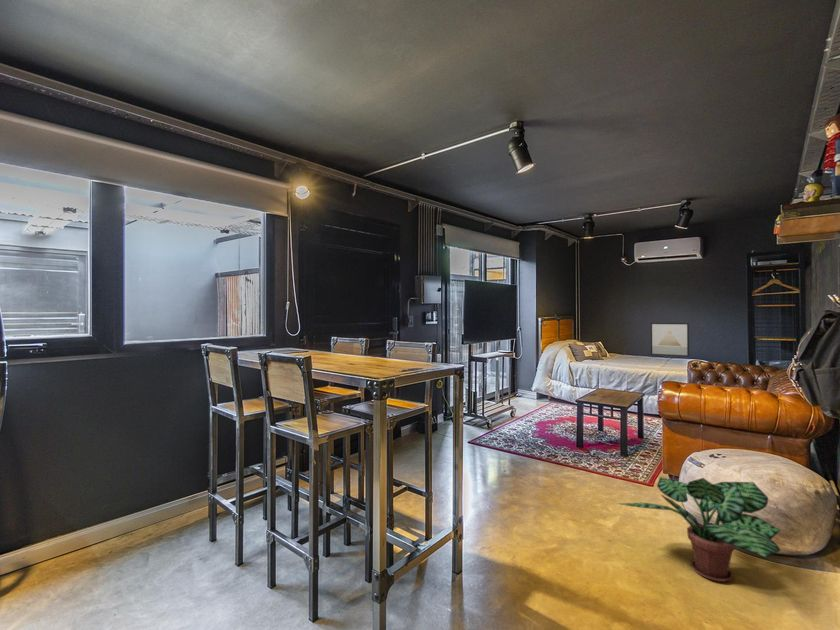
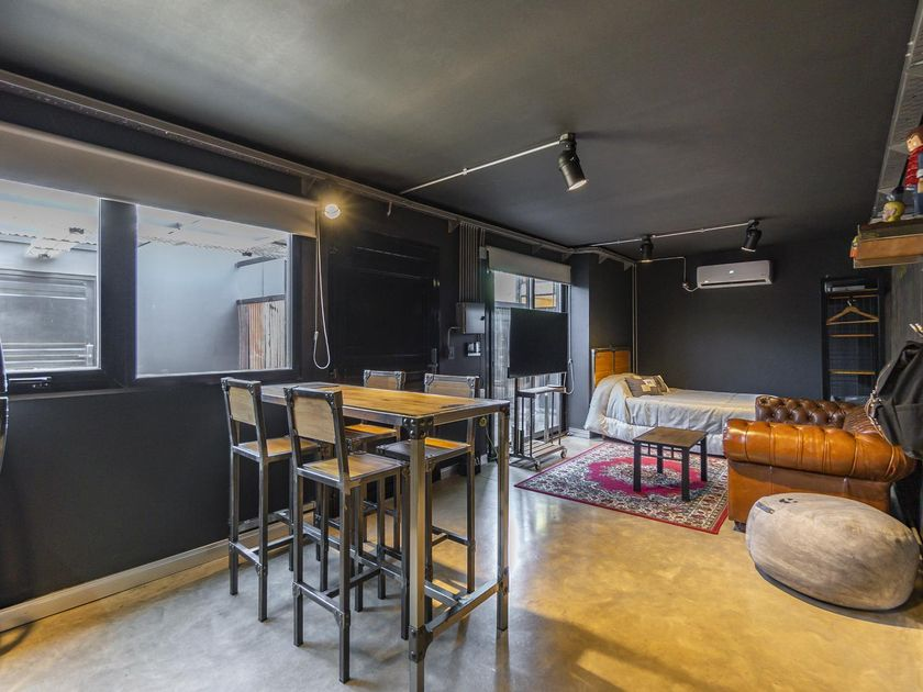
- potted plant (716, 519)
- wall art (669, 339)
